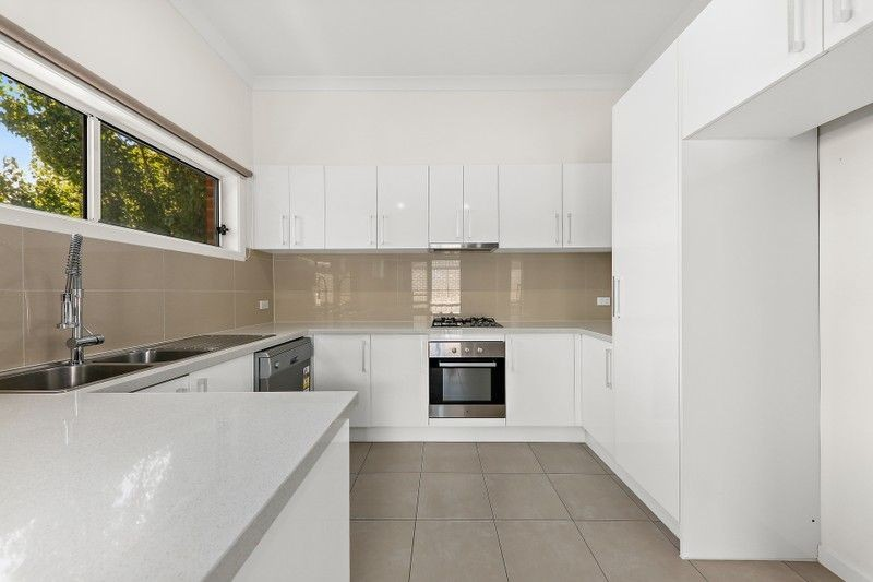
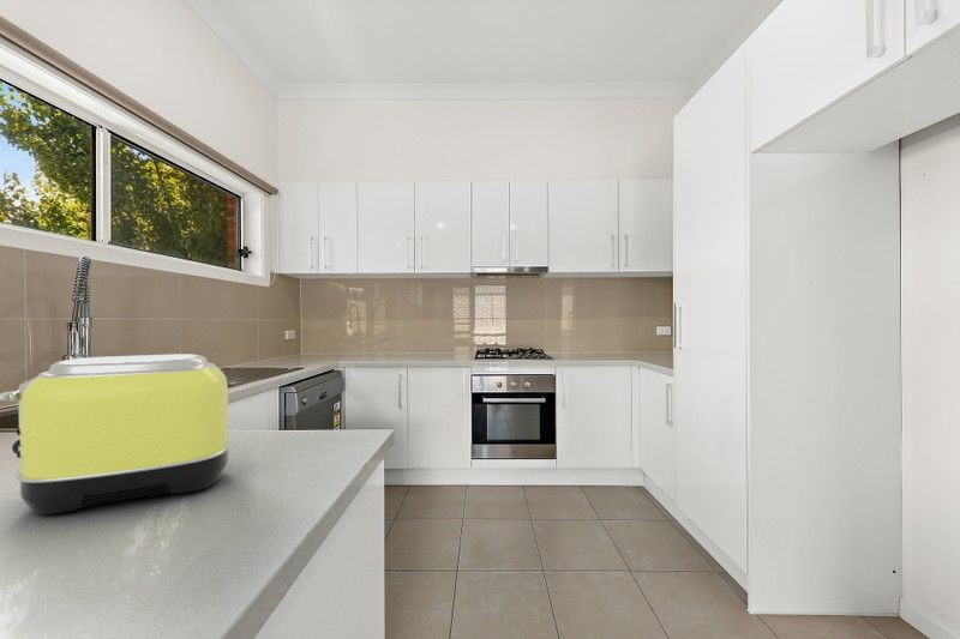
+ toaster (126, 423)
